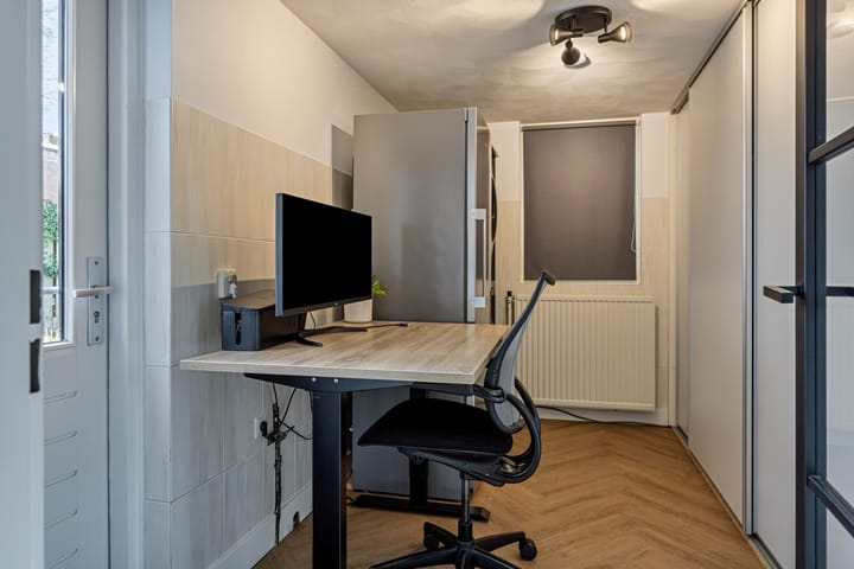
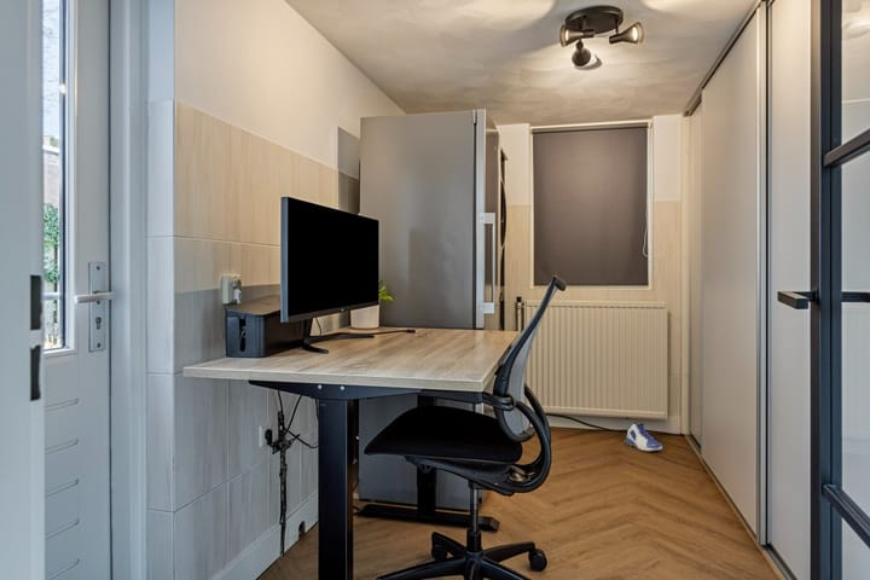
+ sneaker (640, 435)
